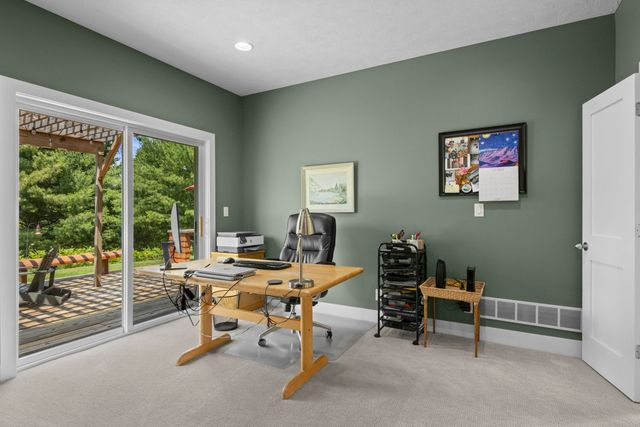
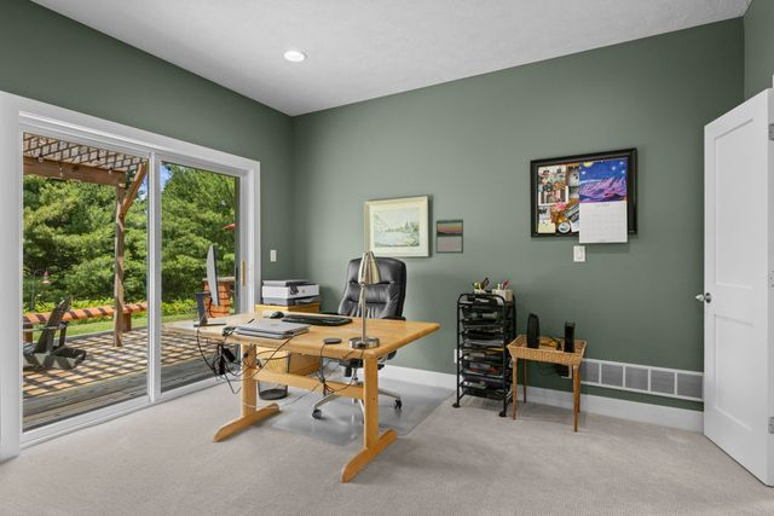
+ calendar (449, 236)
